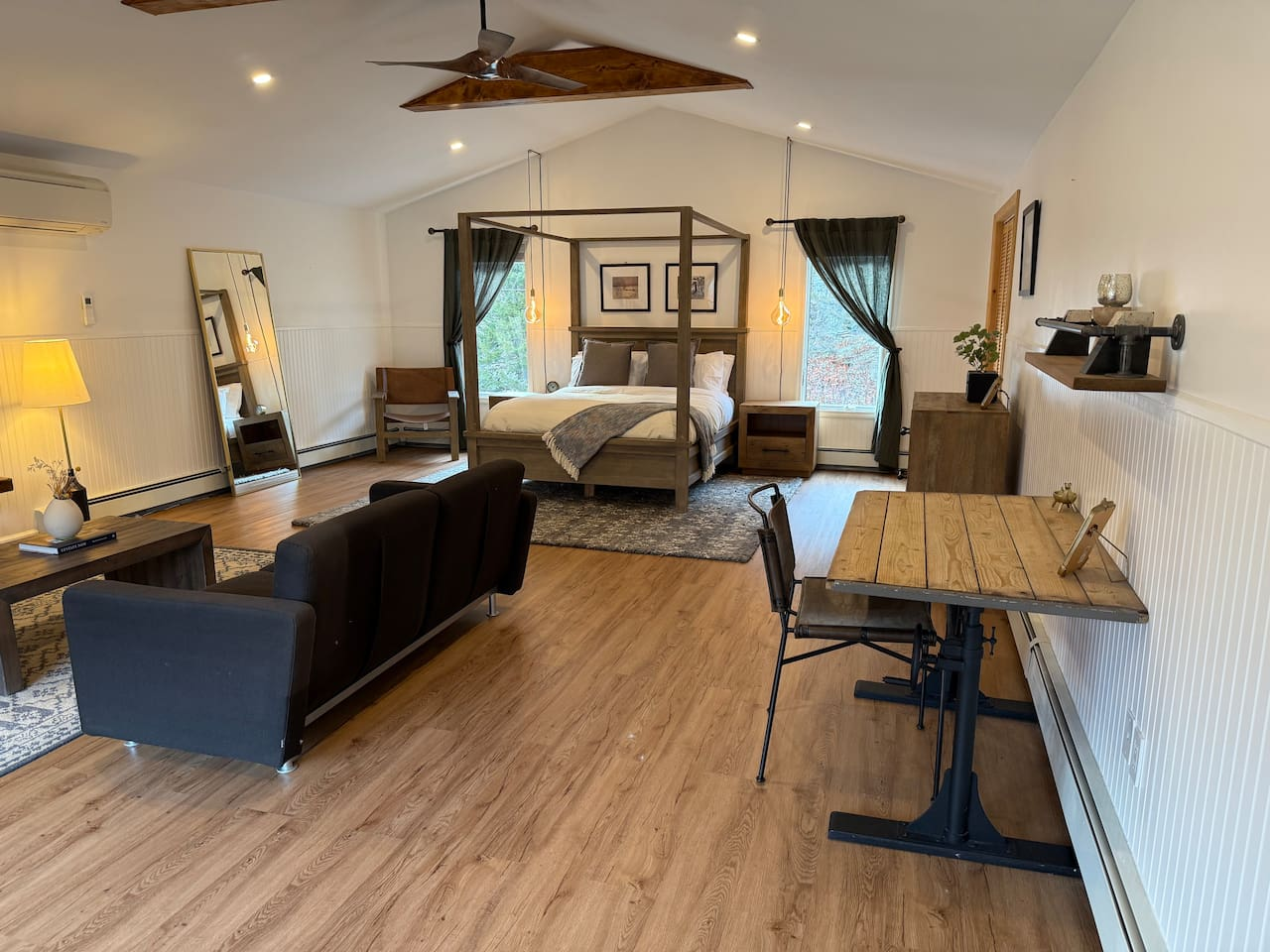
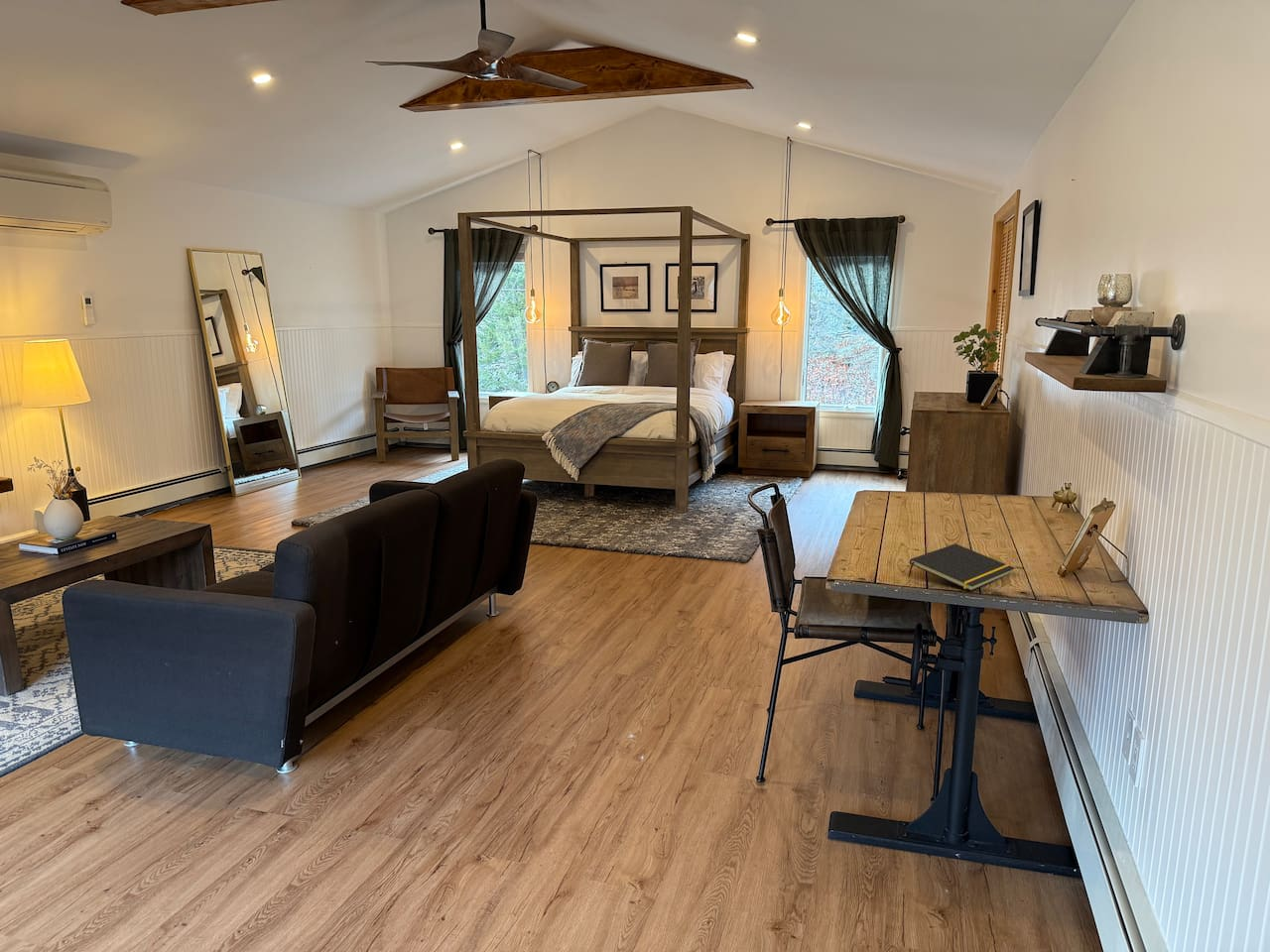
+ notepad (962, 565)
